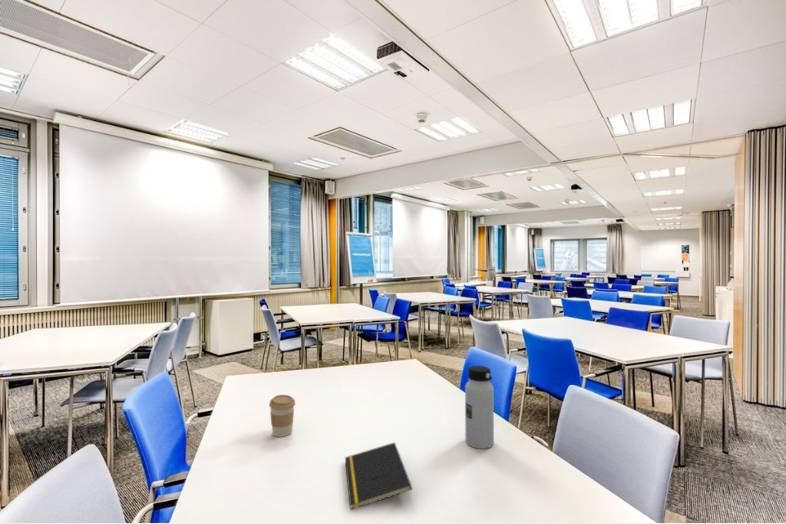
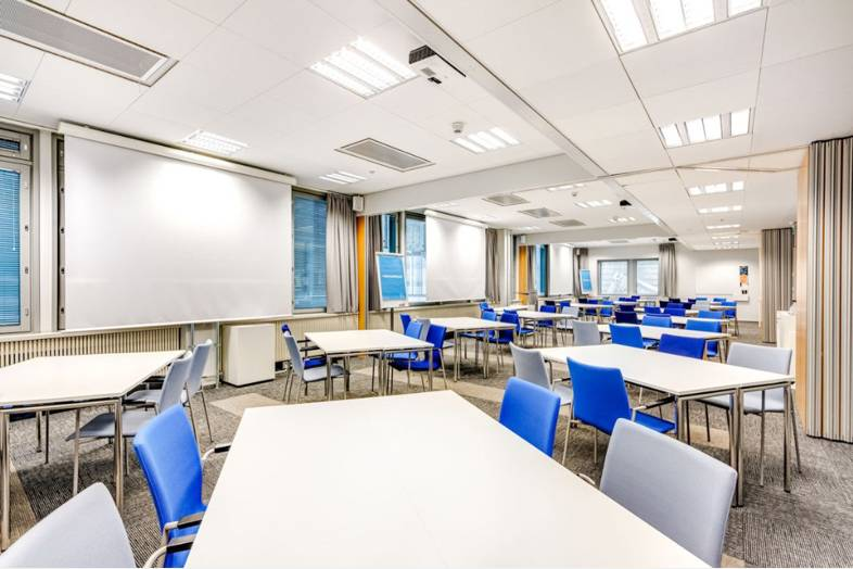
- notepad (375, 472)
- coffee cup (282, 414)
- water bottle (479, 405)
